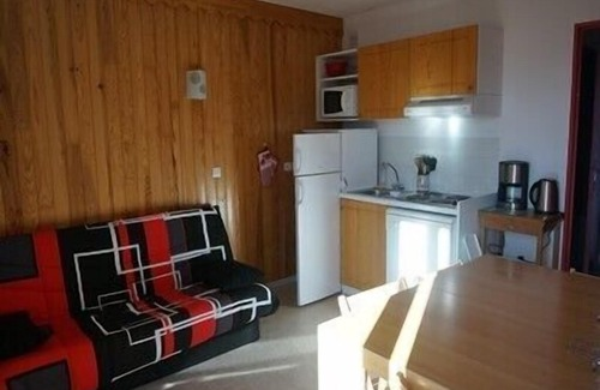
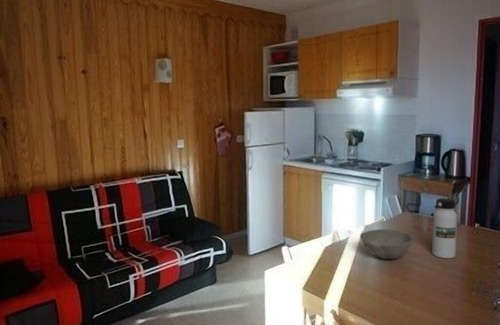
+ water bottle (444, 227)
+ bowl (385, 246)
